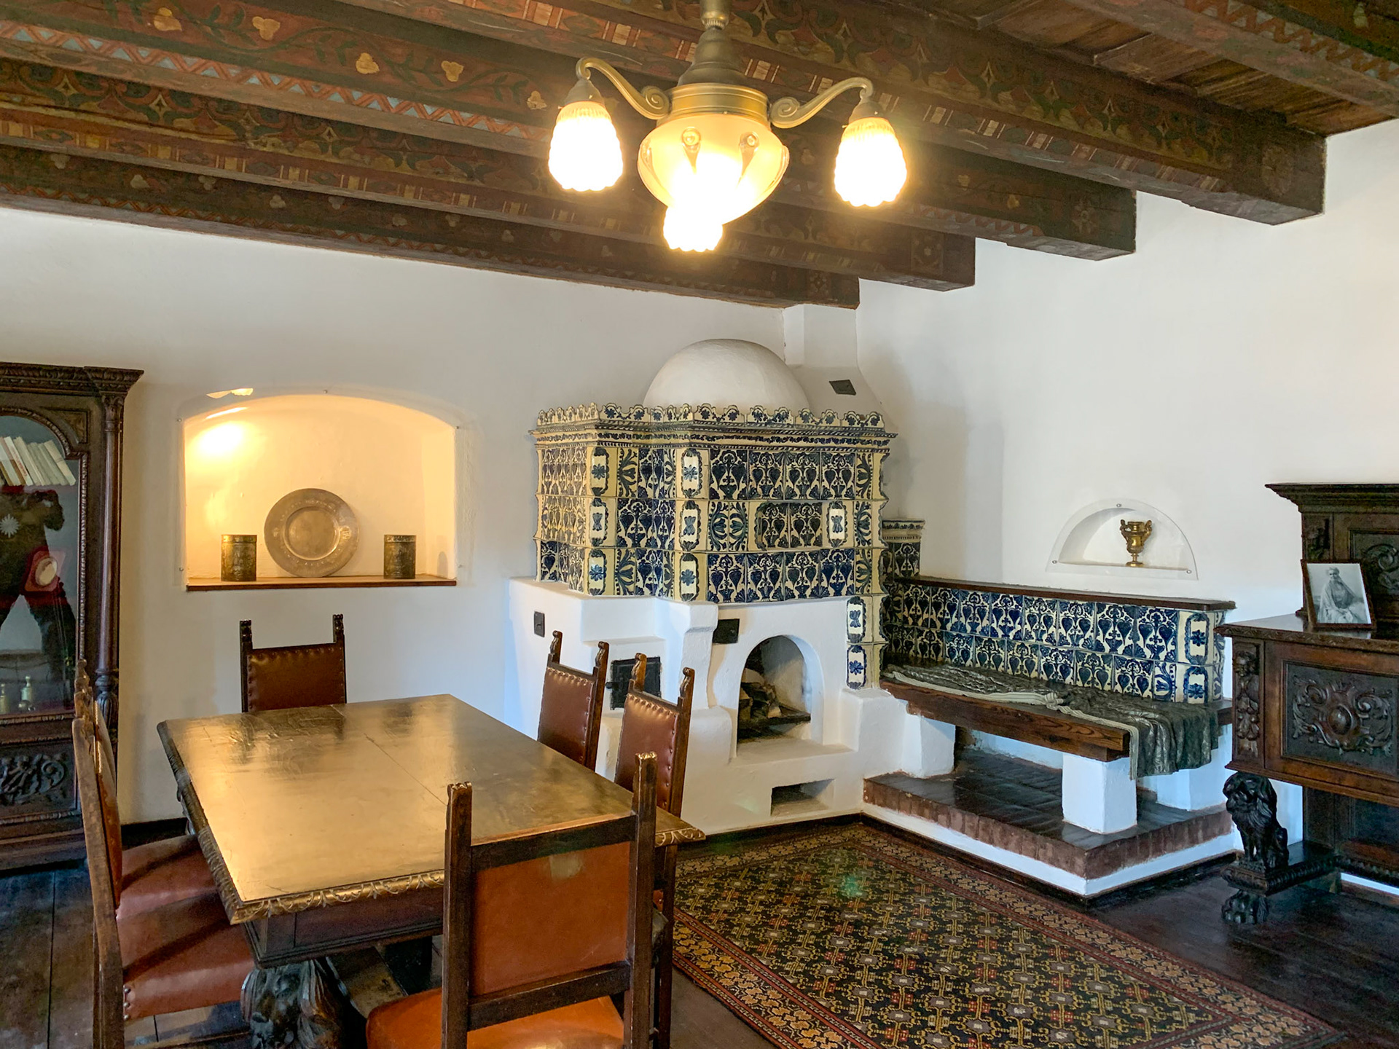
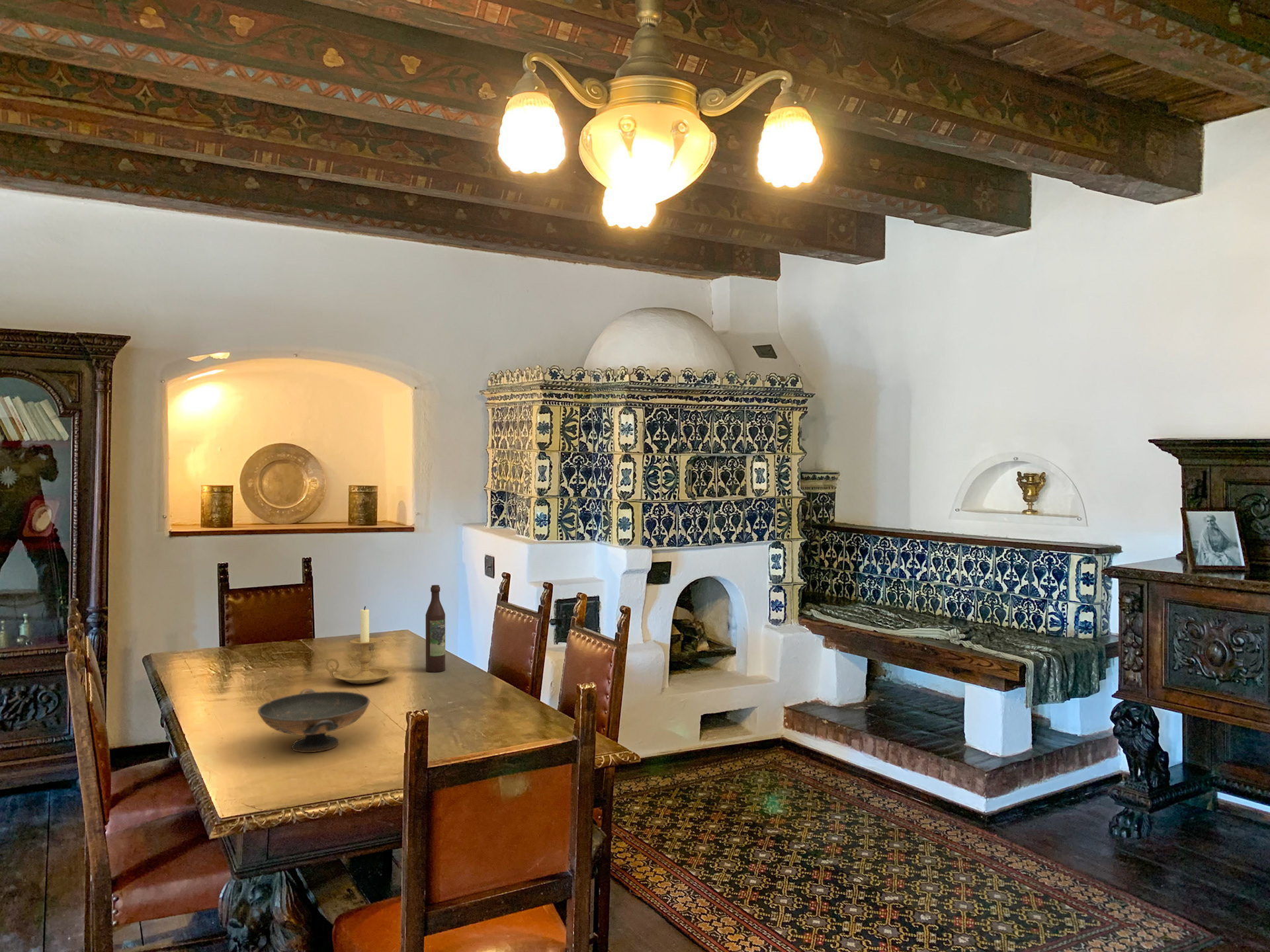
+ wine bottle (435, 627)
+ candle holder (364, 643)
+ decorative bowl (315, 725)
